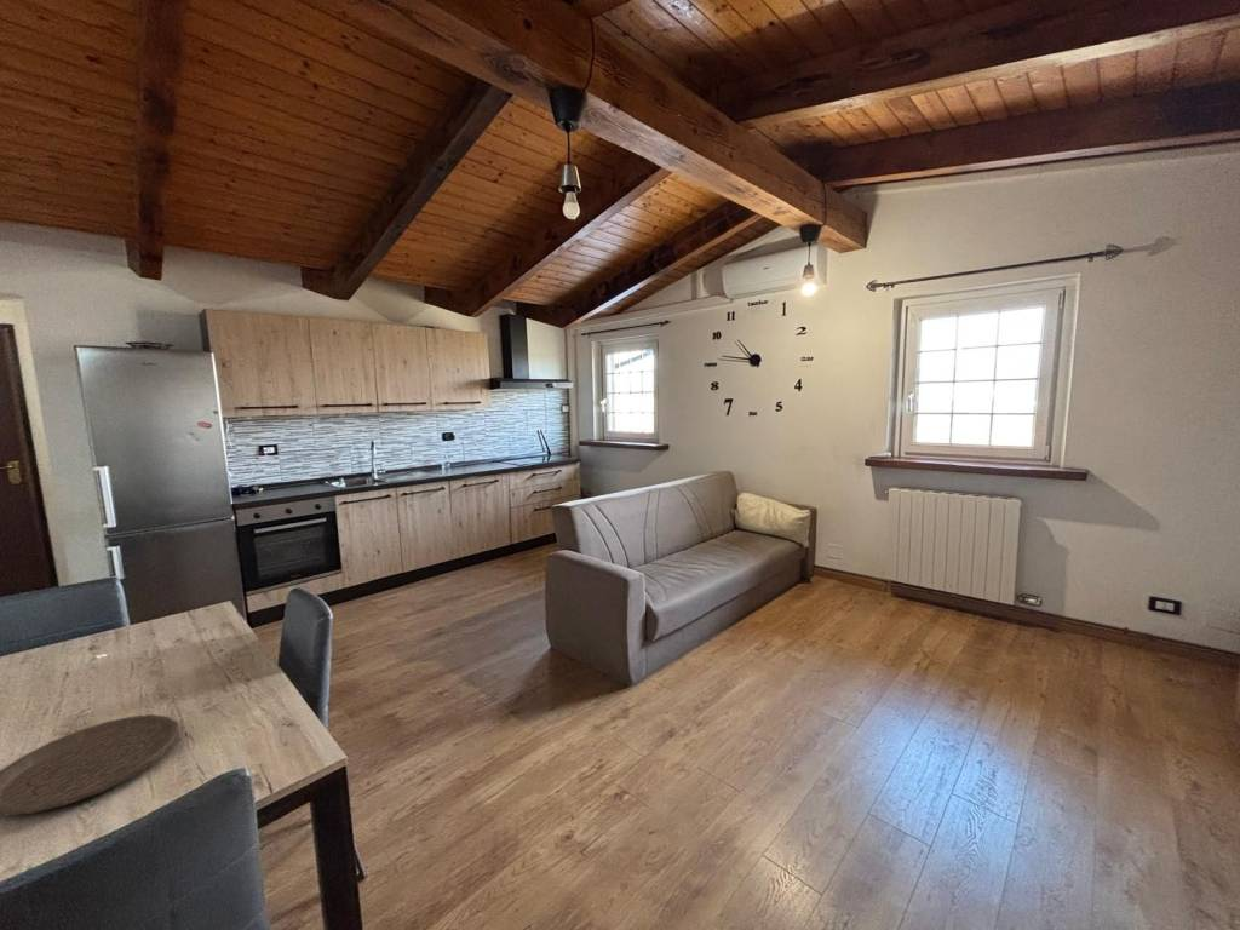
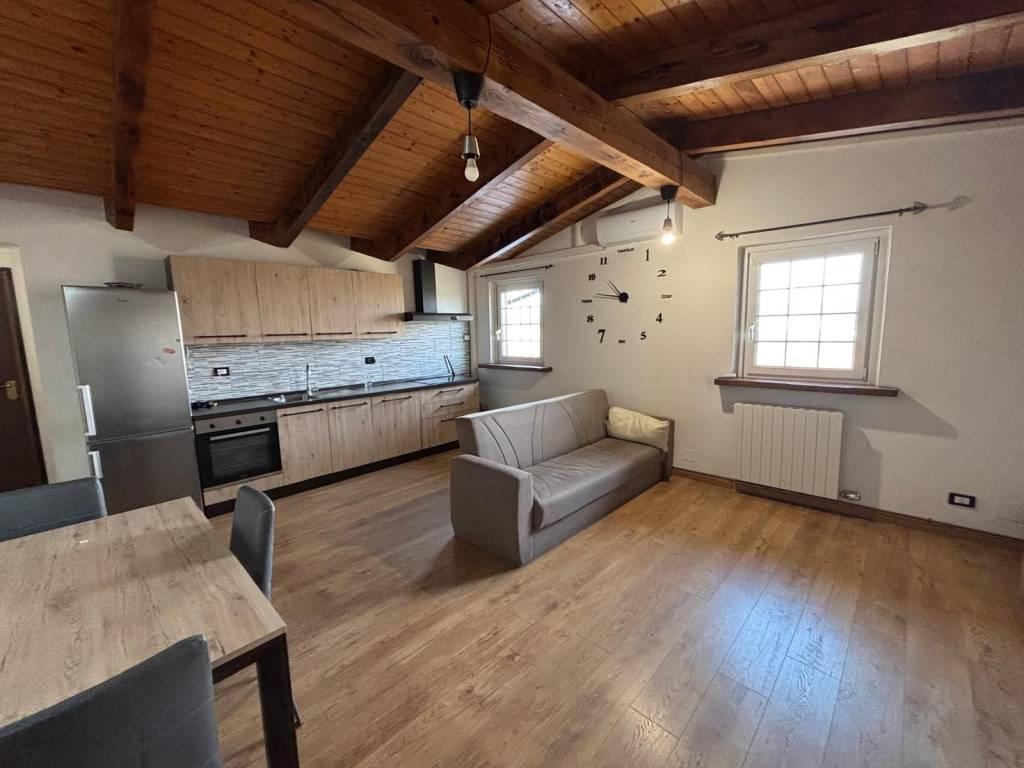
- plate (88, 760)
